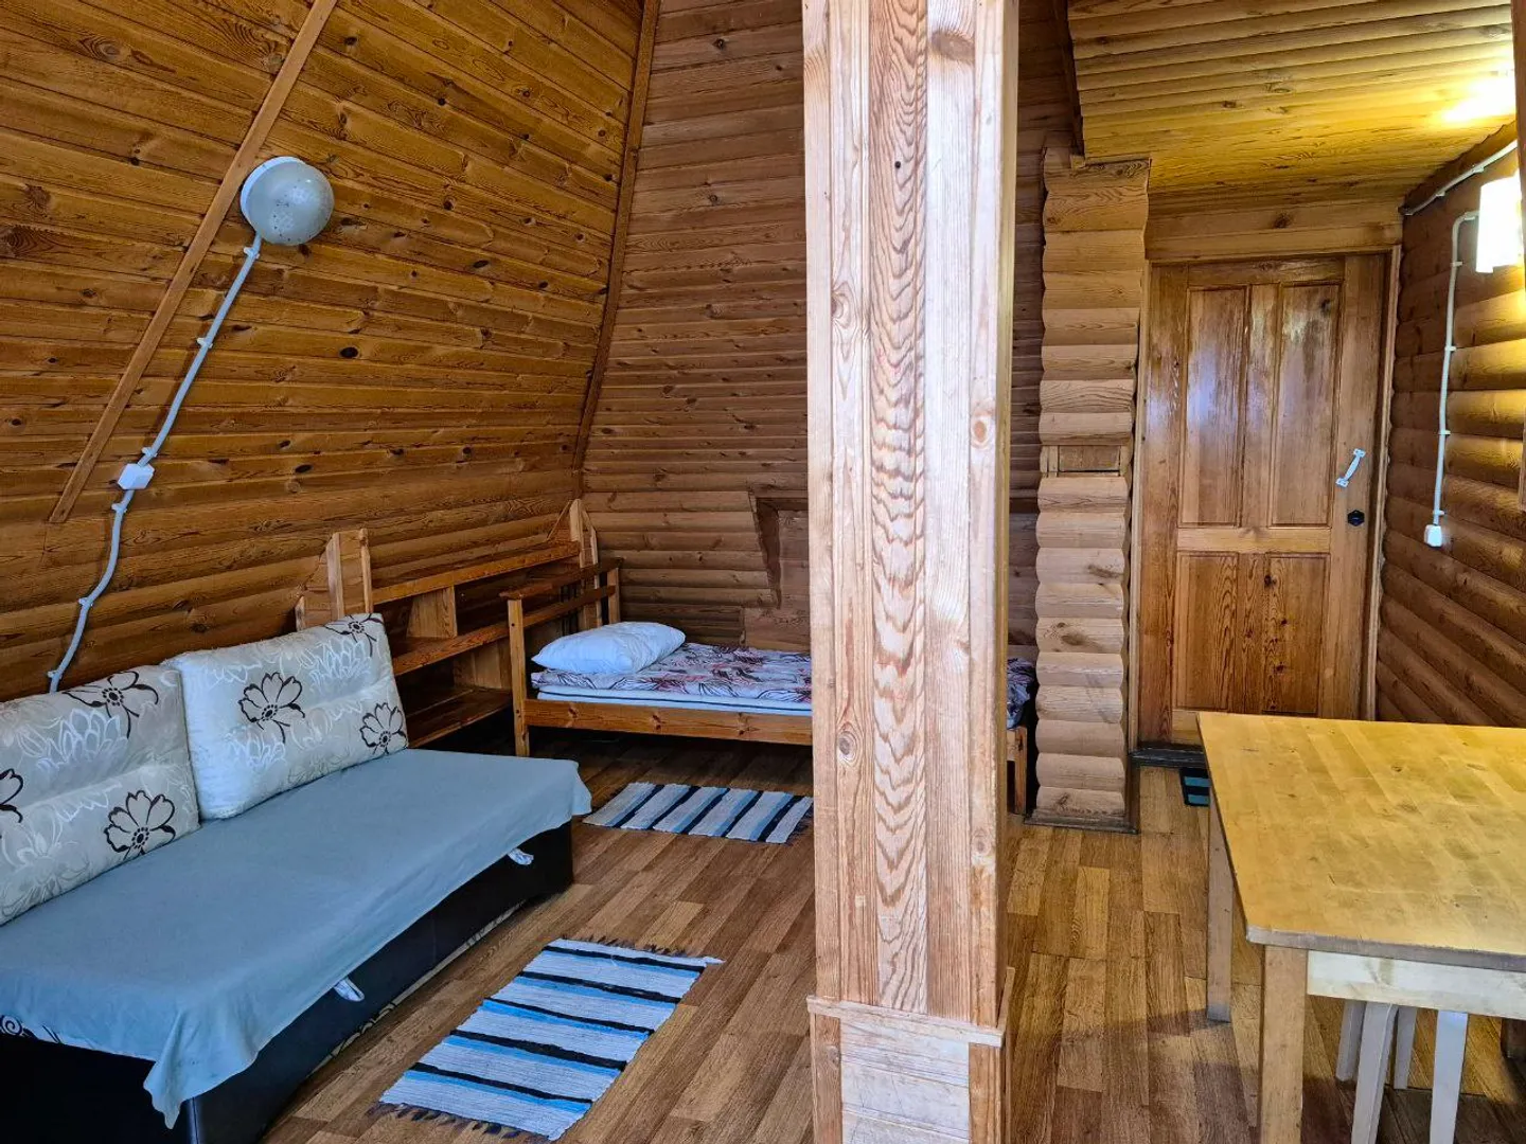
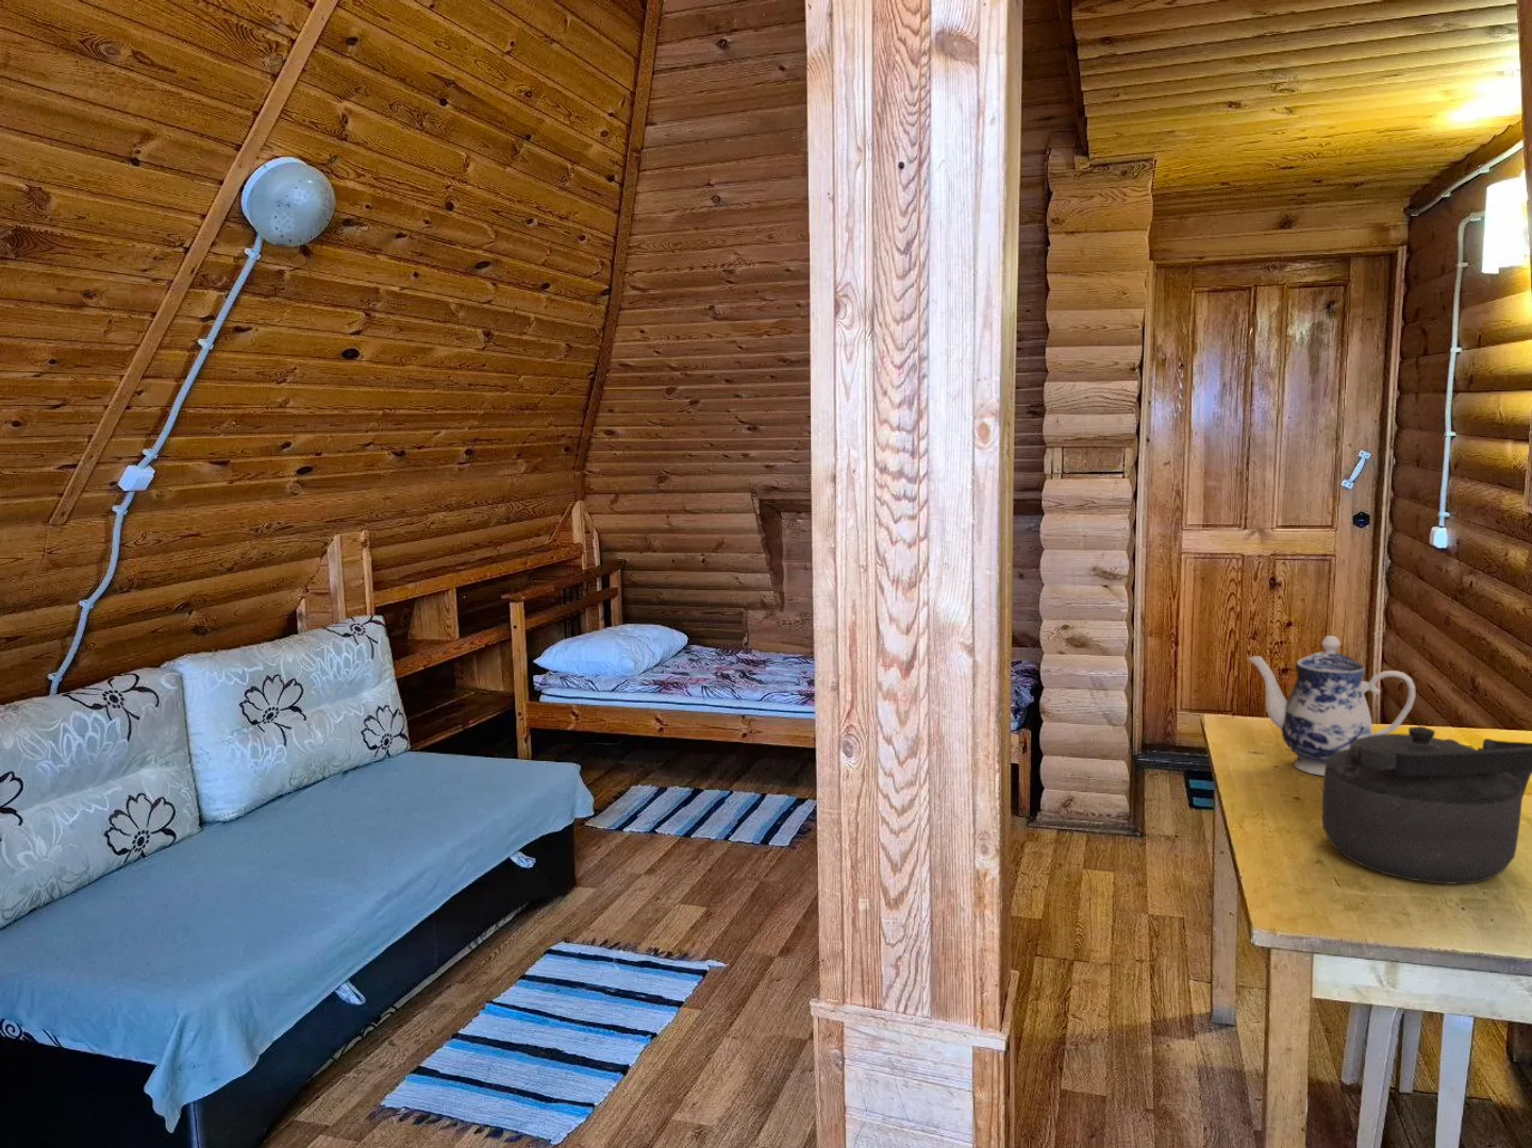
+ kettle (1425, 792)
+ teapot (1327, 702)
